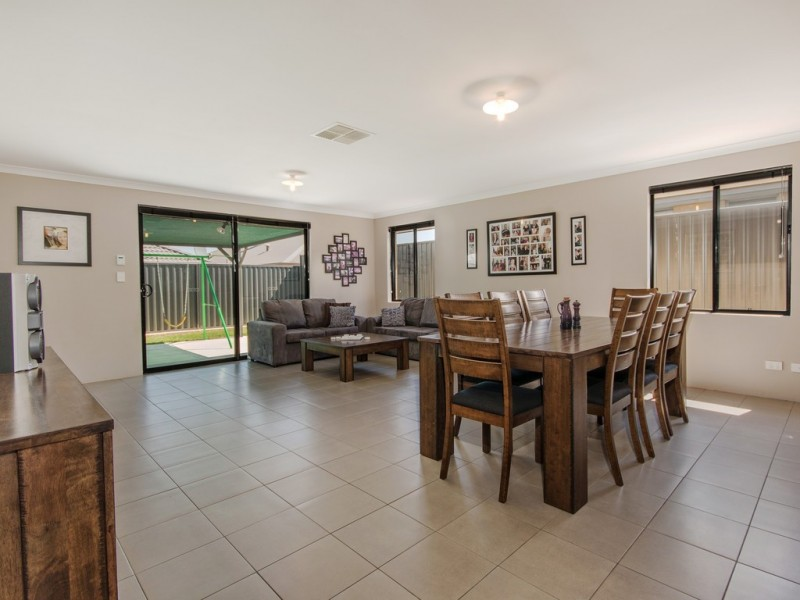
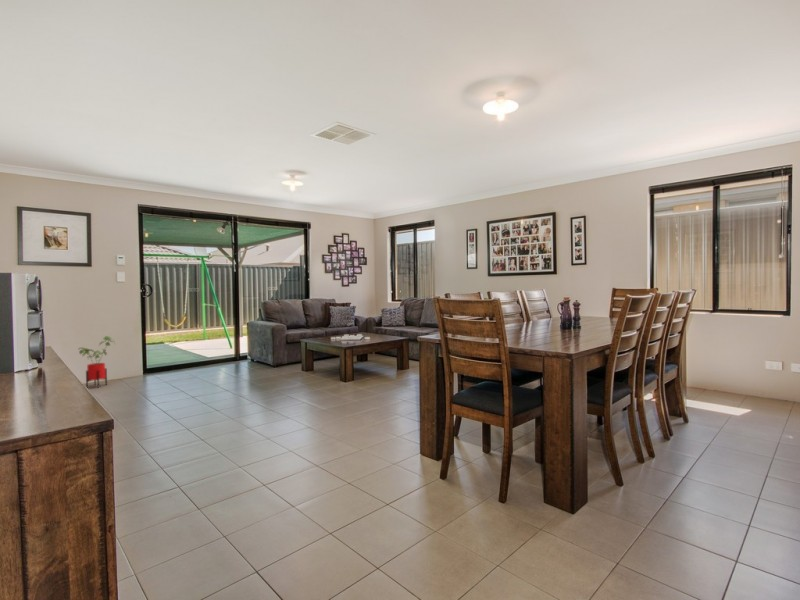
+ house plant (98, 360)
